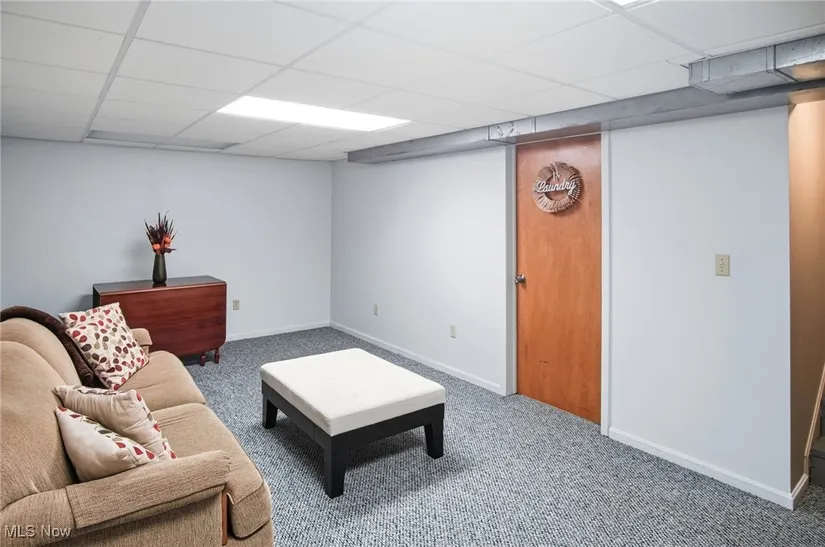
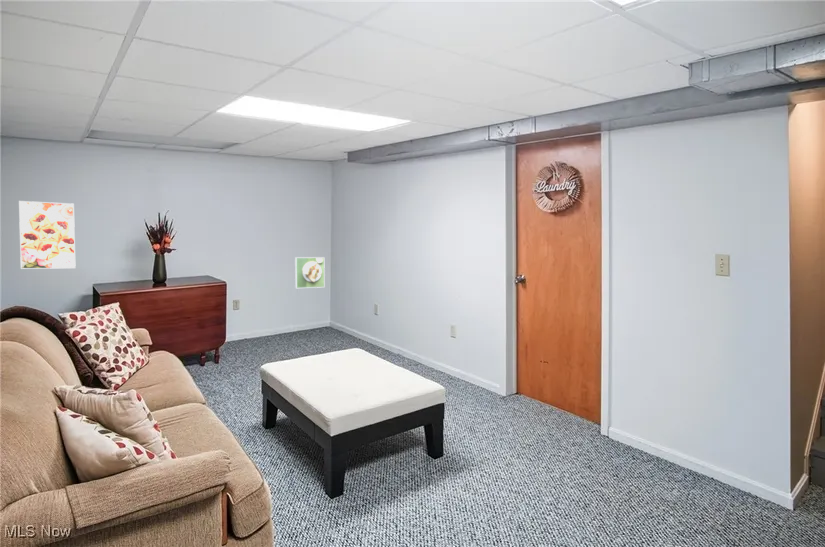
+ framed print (310, 272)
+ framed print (48, 235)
